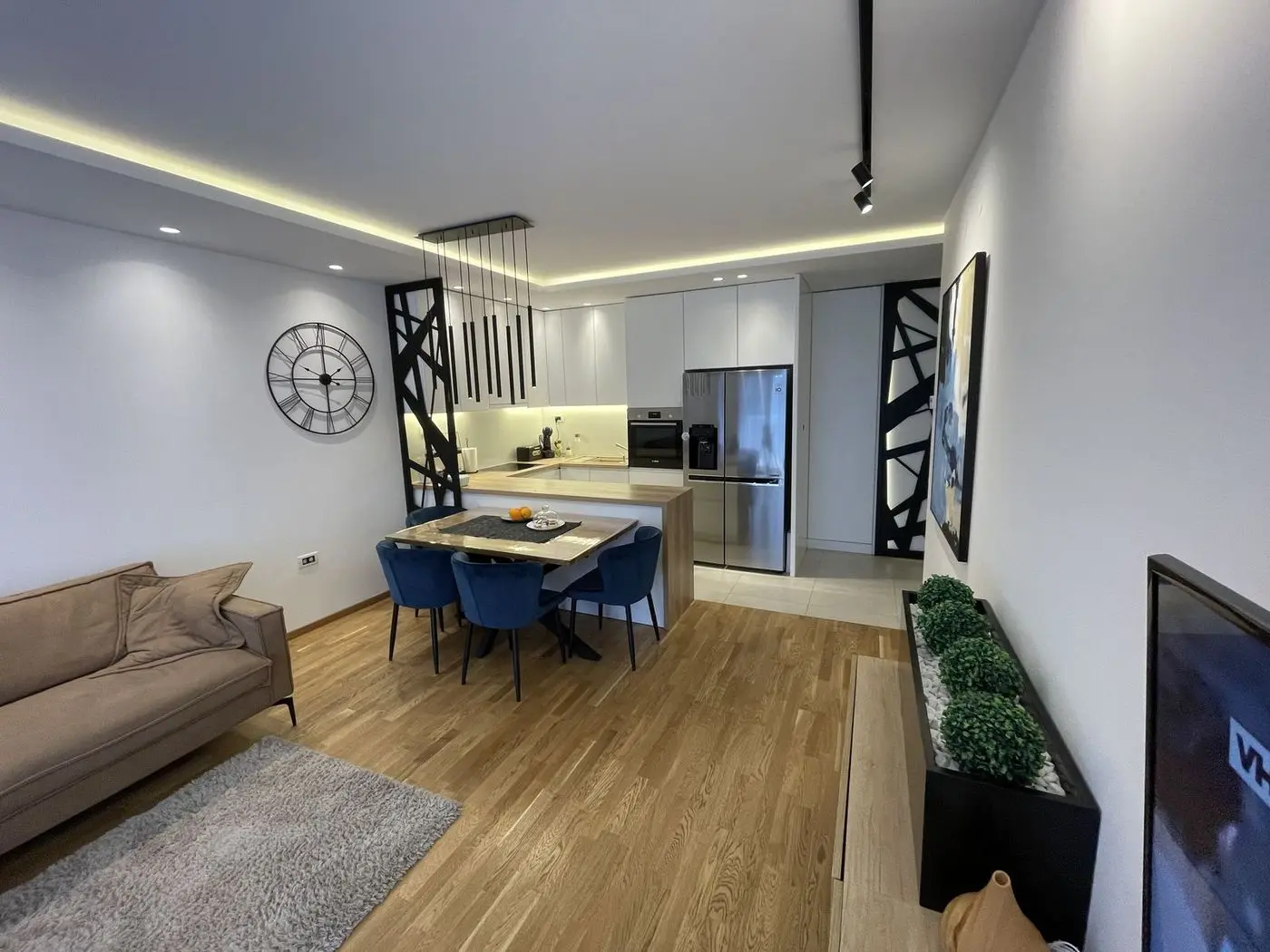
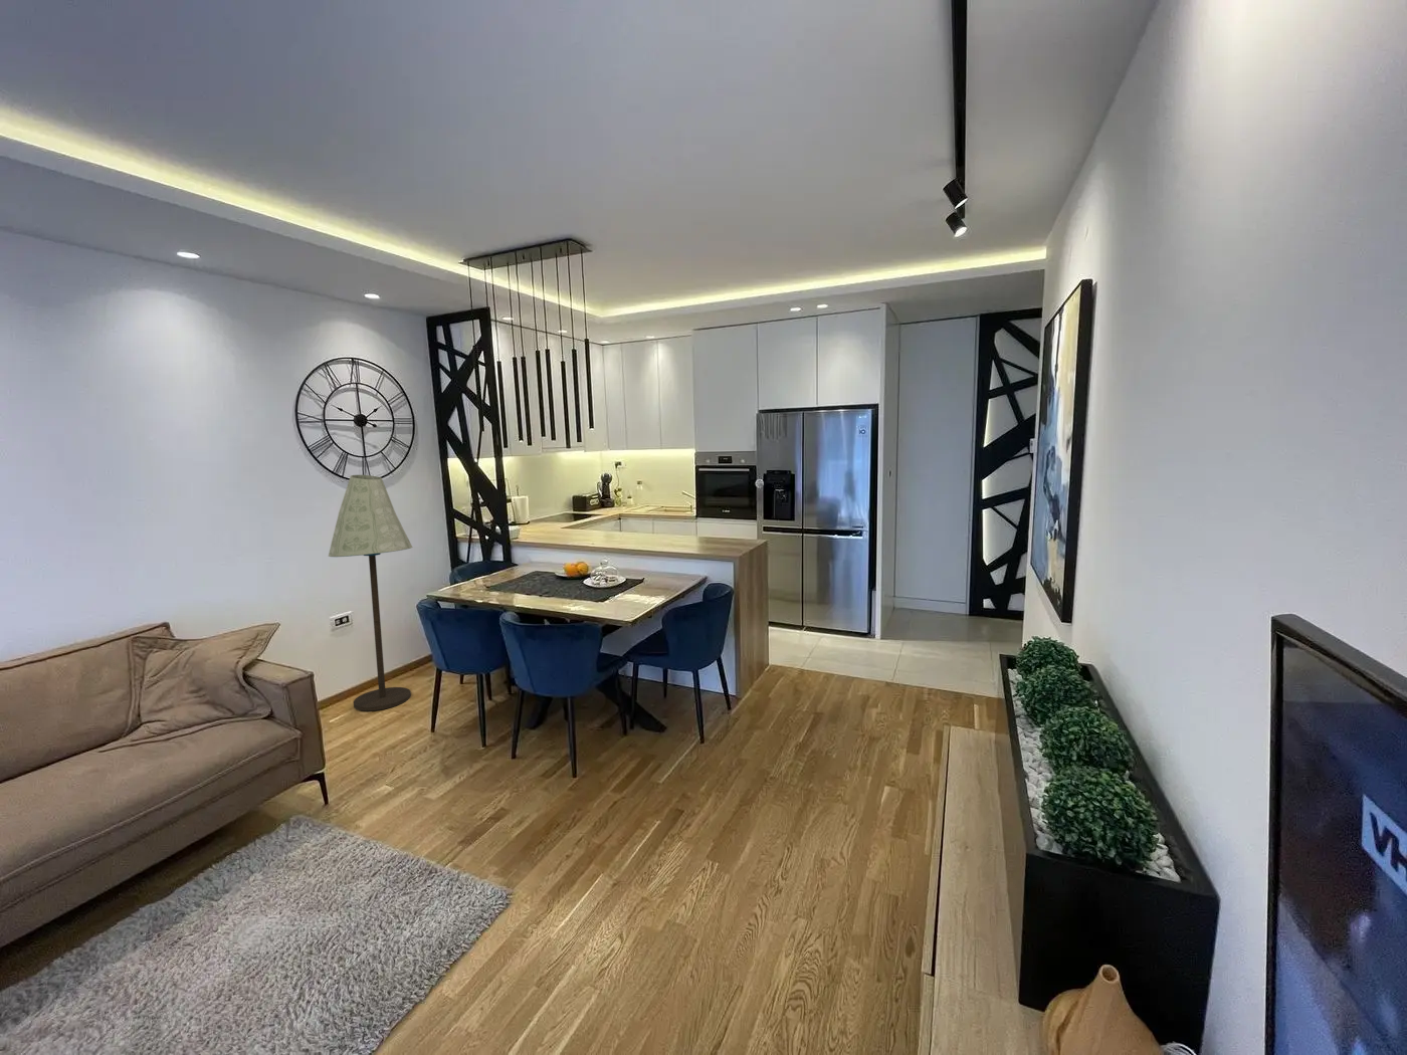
+ floor lamp (373, 590)
